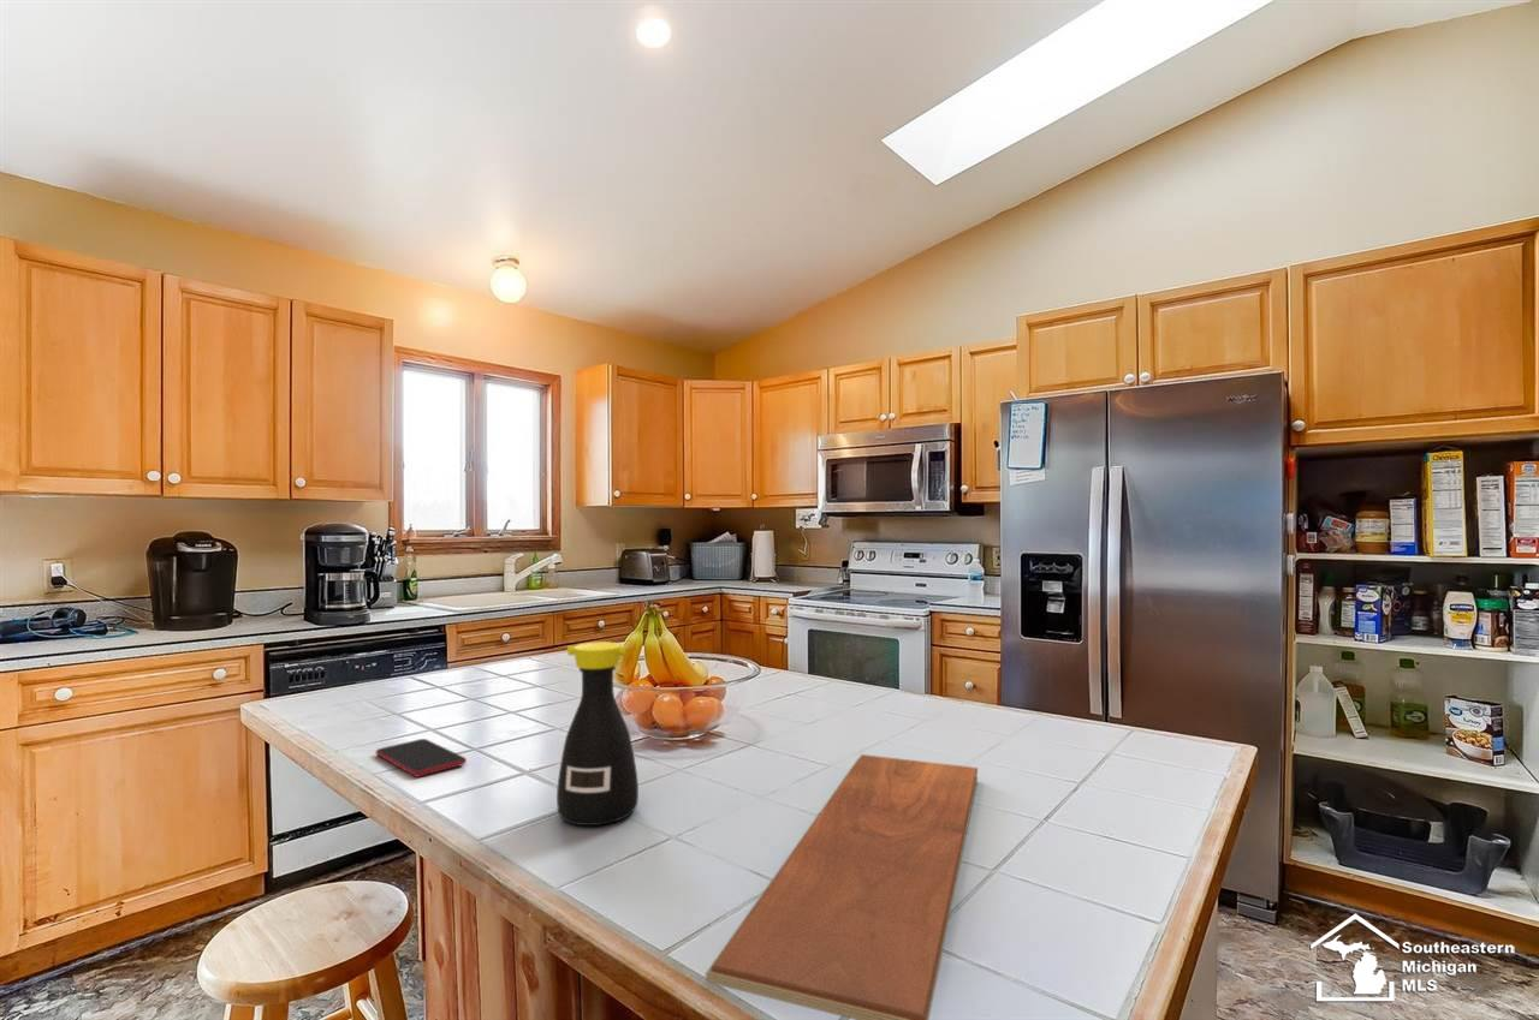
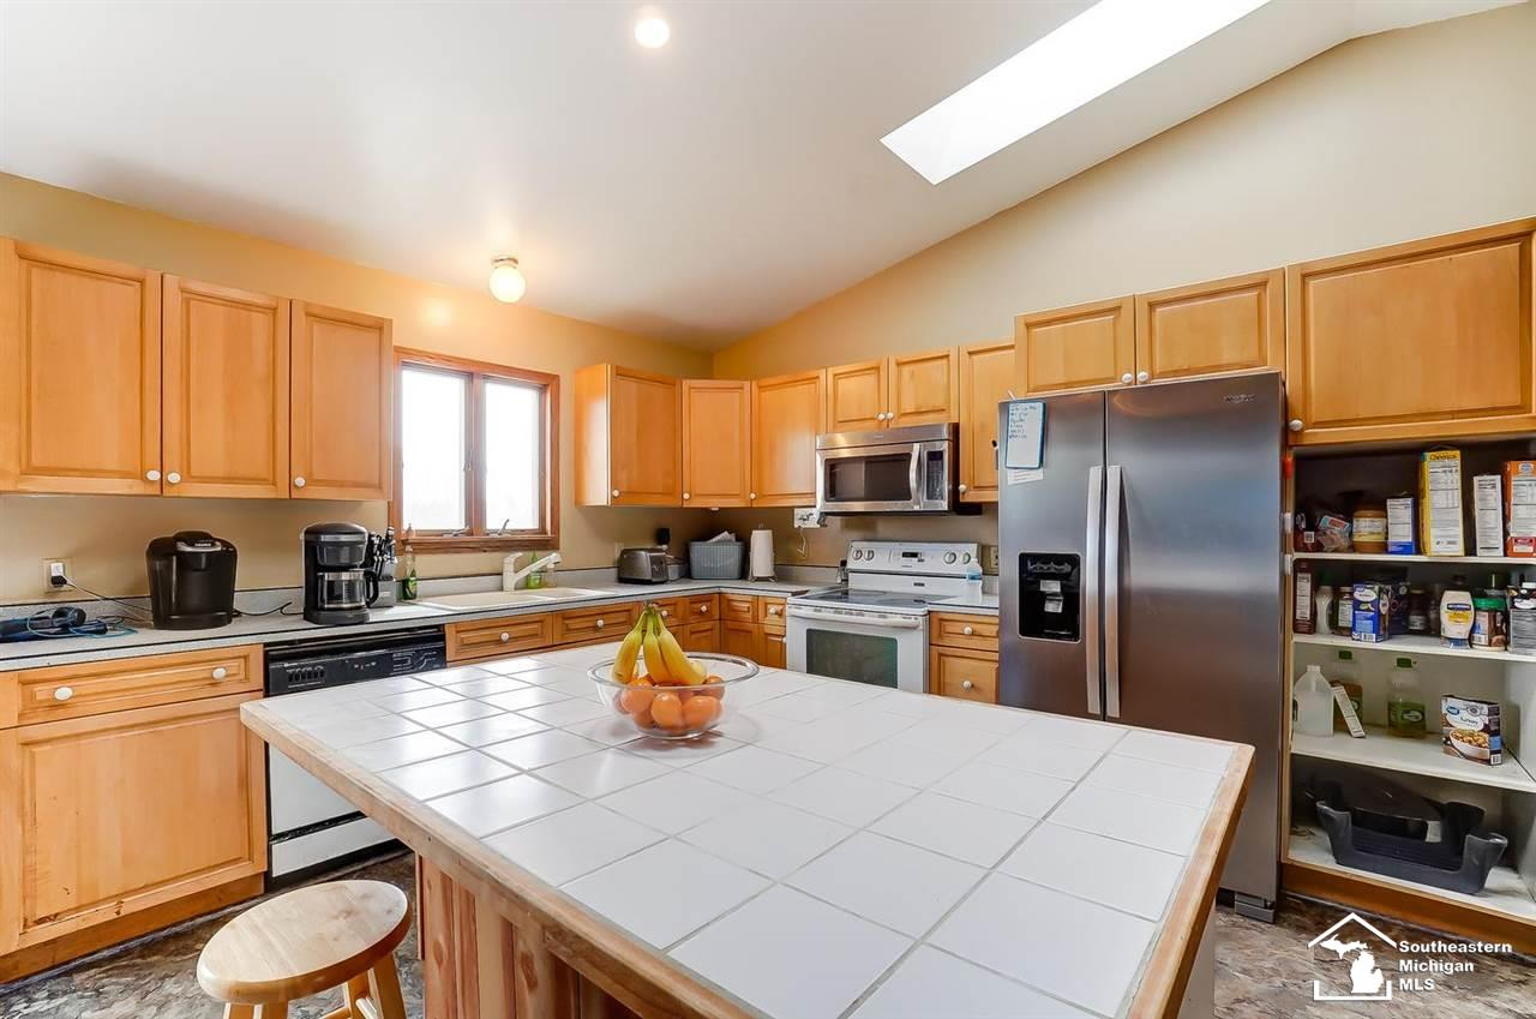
- chopping board (879, 846)
- bottle (598, 728)
- smartphone (420, 757)
